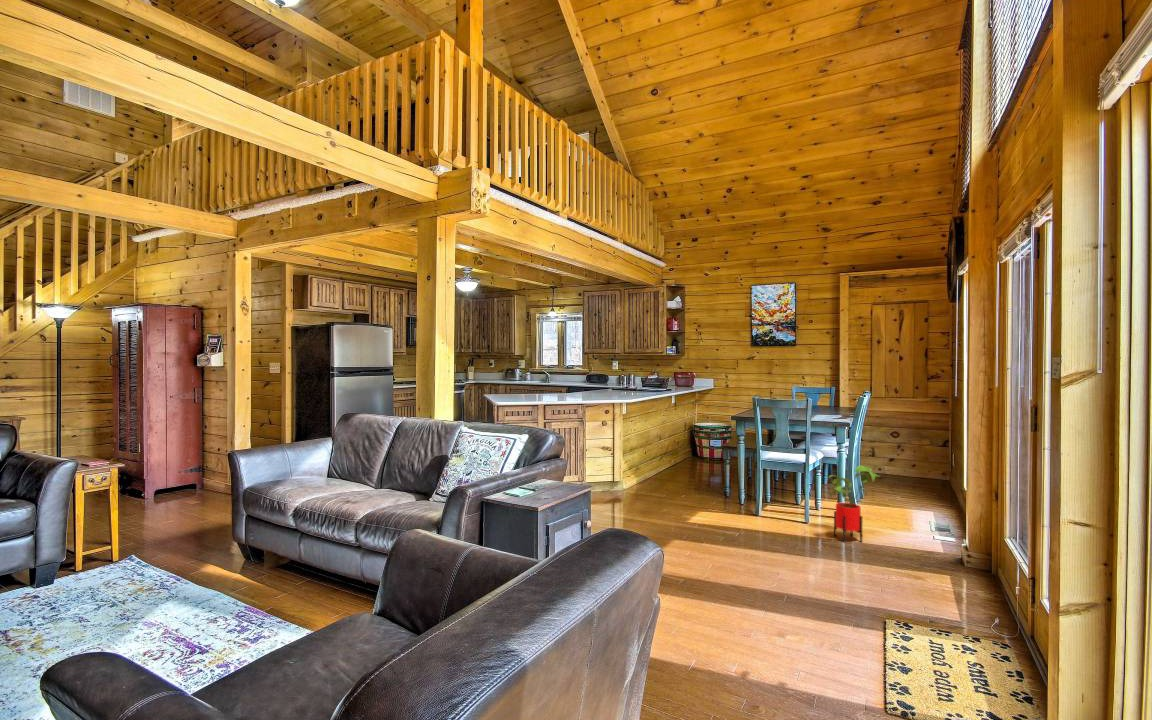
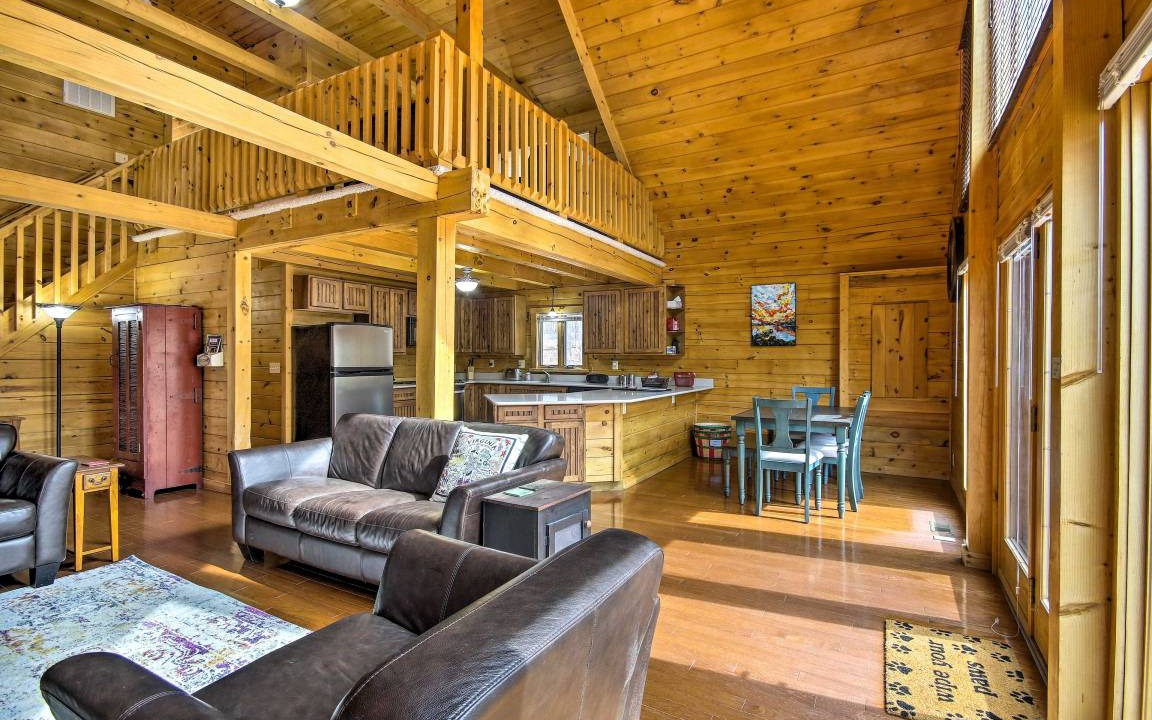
- house plant (849, 501)
